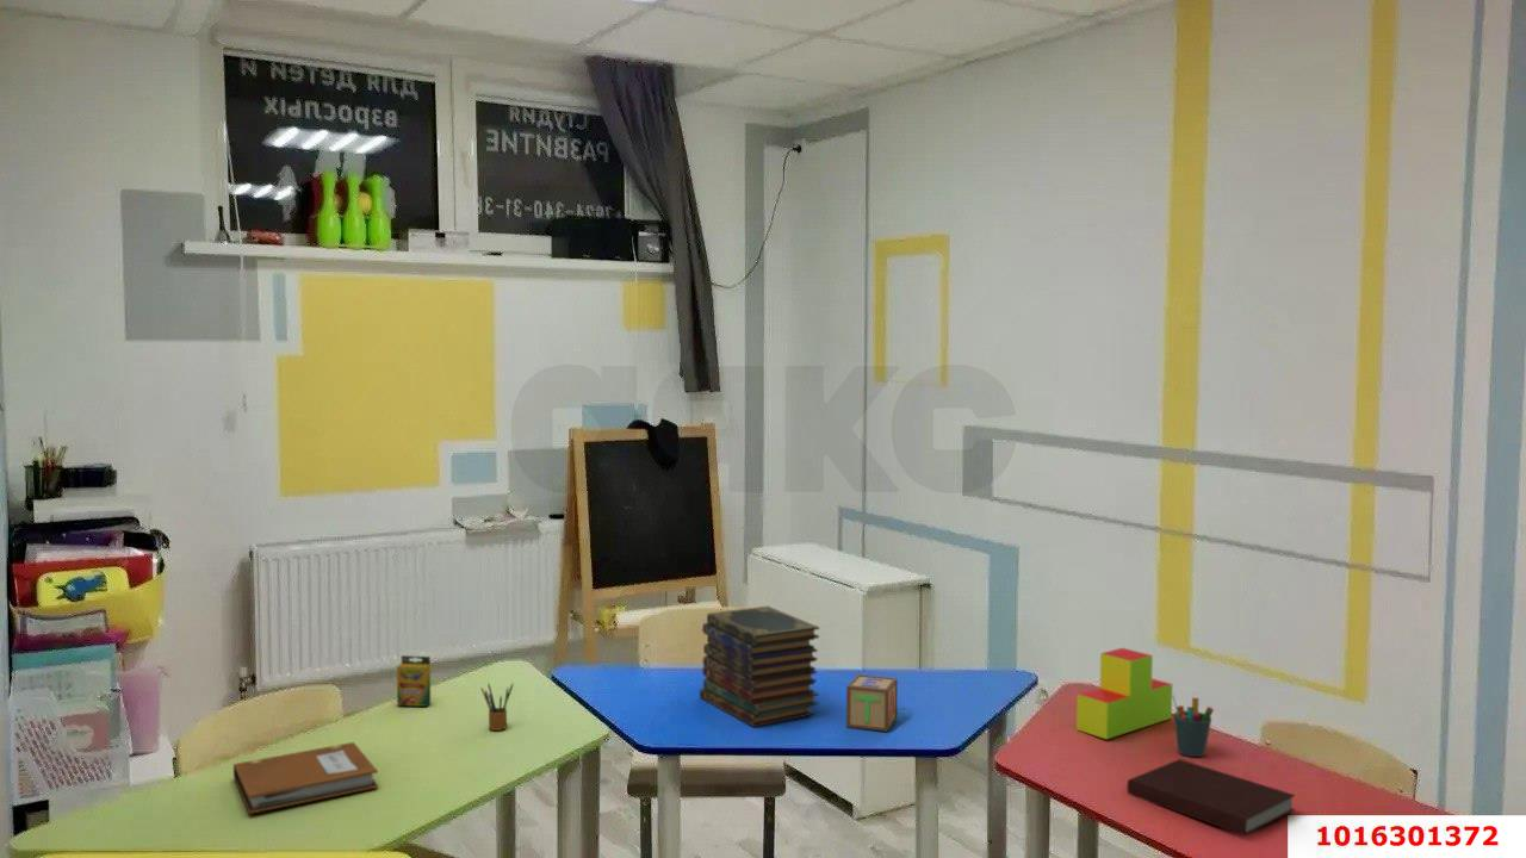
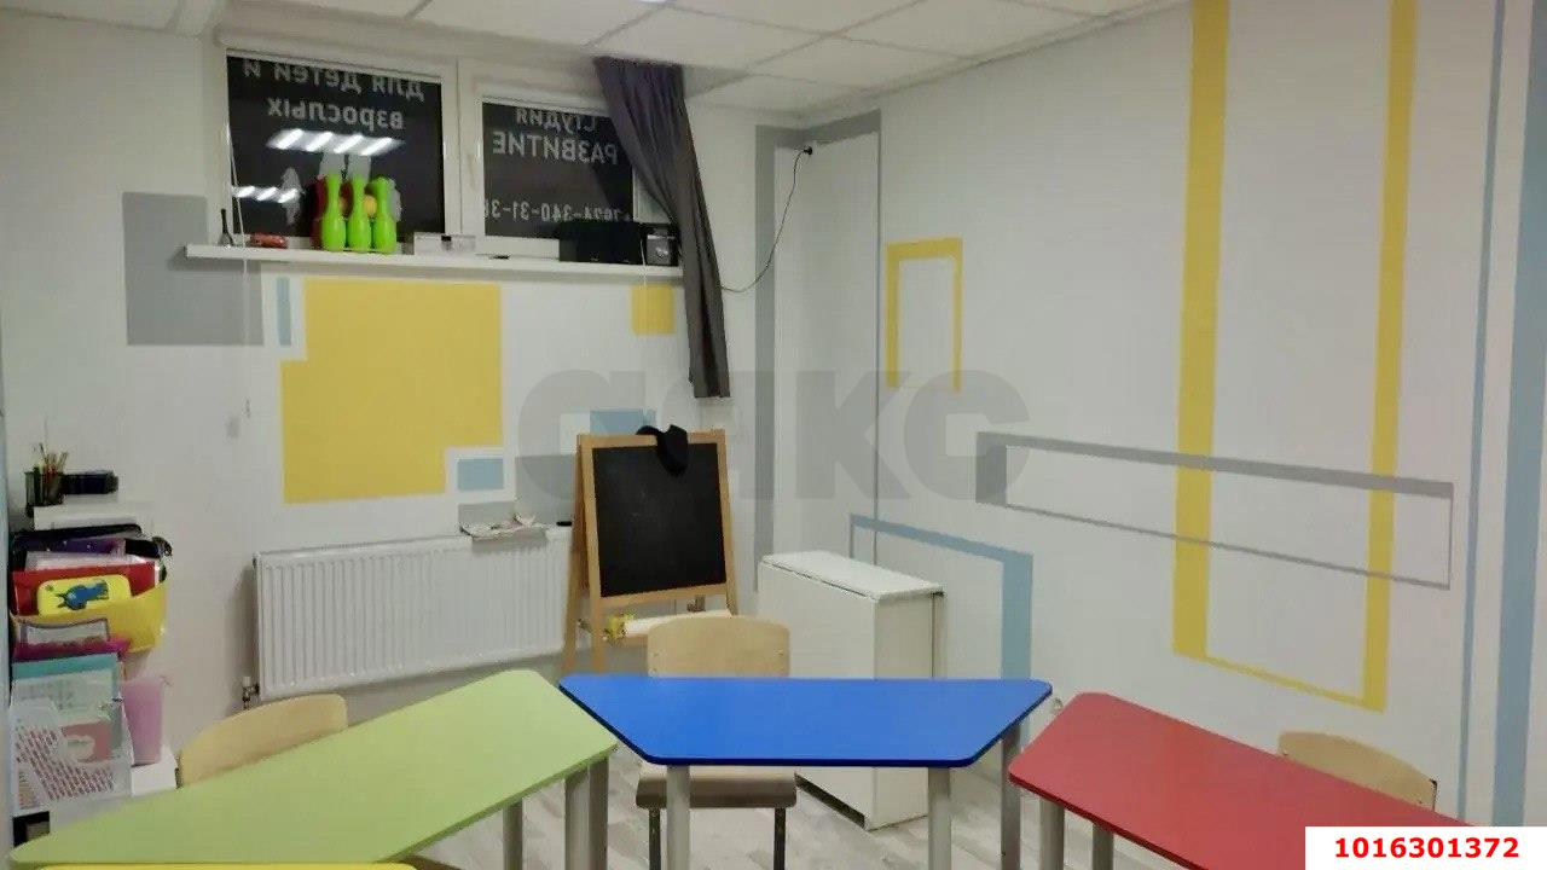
- alphabet block (871, 702)
- book stack (759, 663)
- notebook (1209, 794)
- pencil box (500, 705)
- crayon box (414, 680)
- notebook (308, 773)
- pen holder (1192, 725)
- toy blocks (1125, 689)
